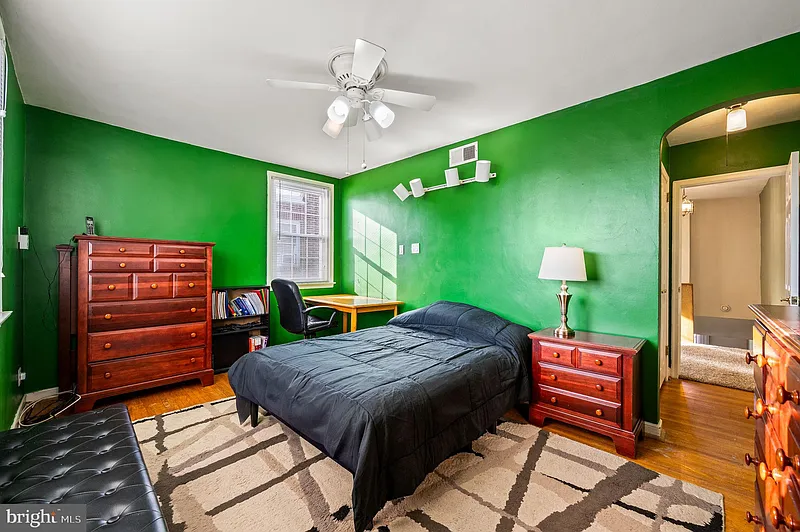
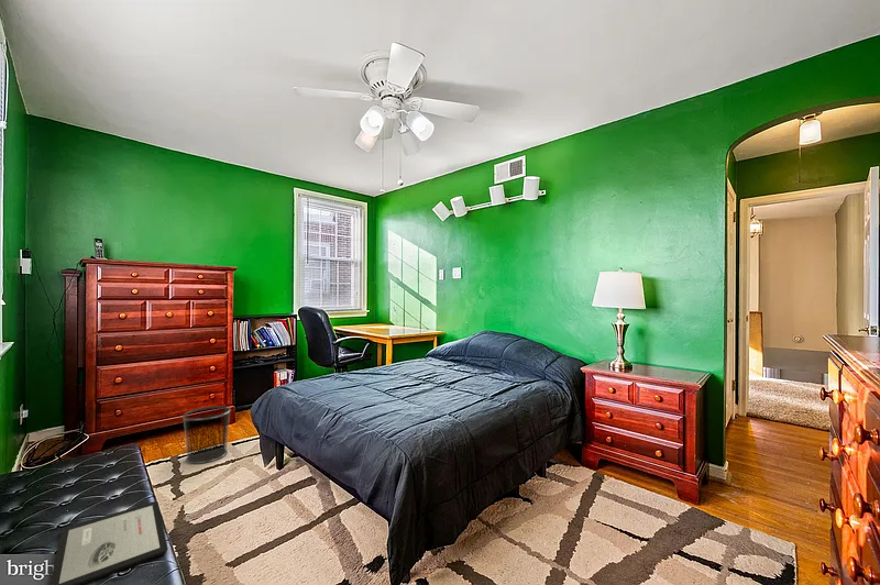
+ waste bin (207, 433)
+ tablet (112, 540)
